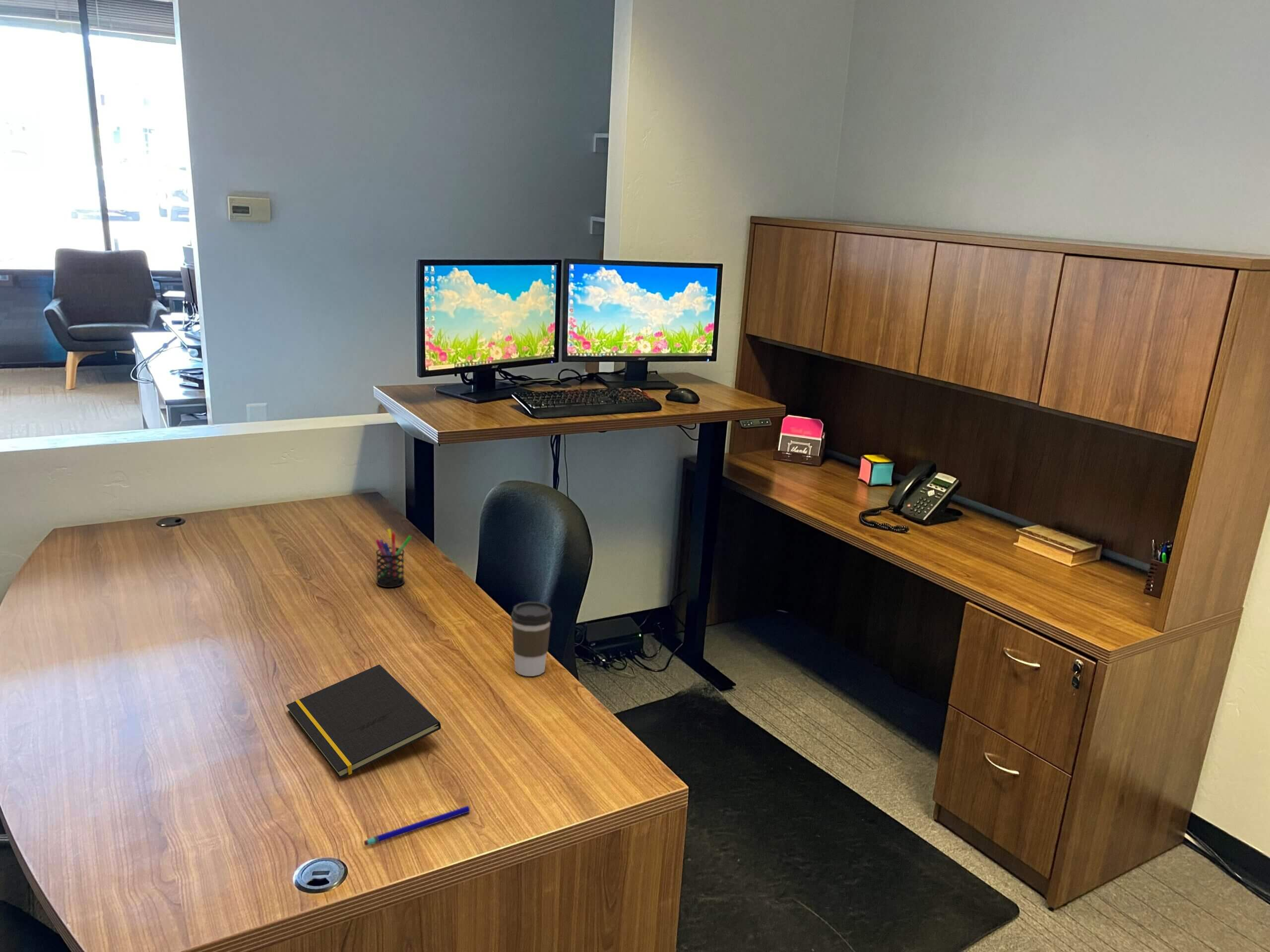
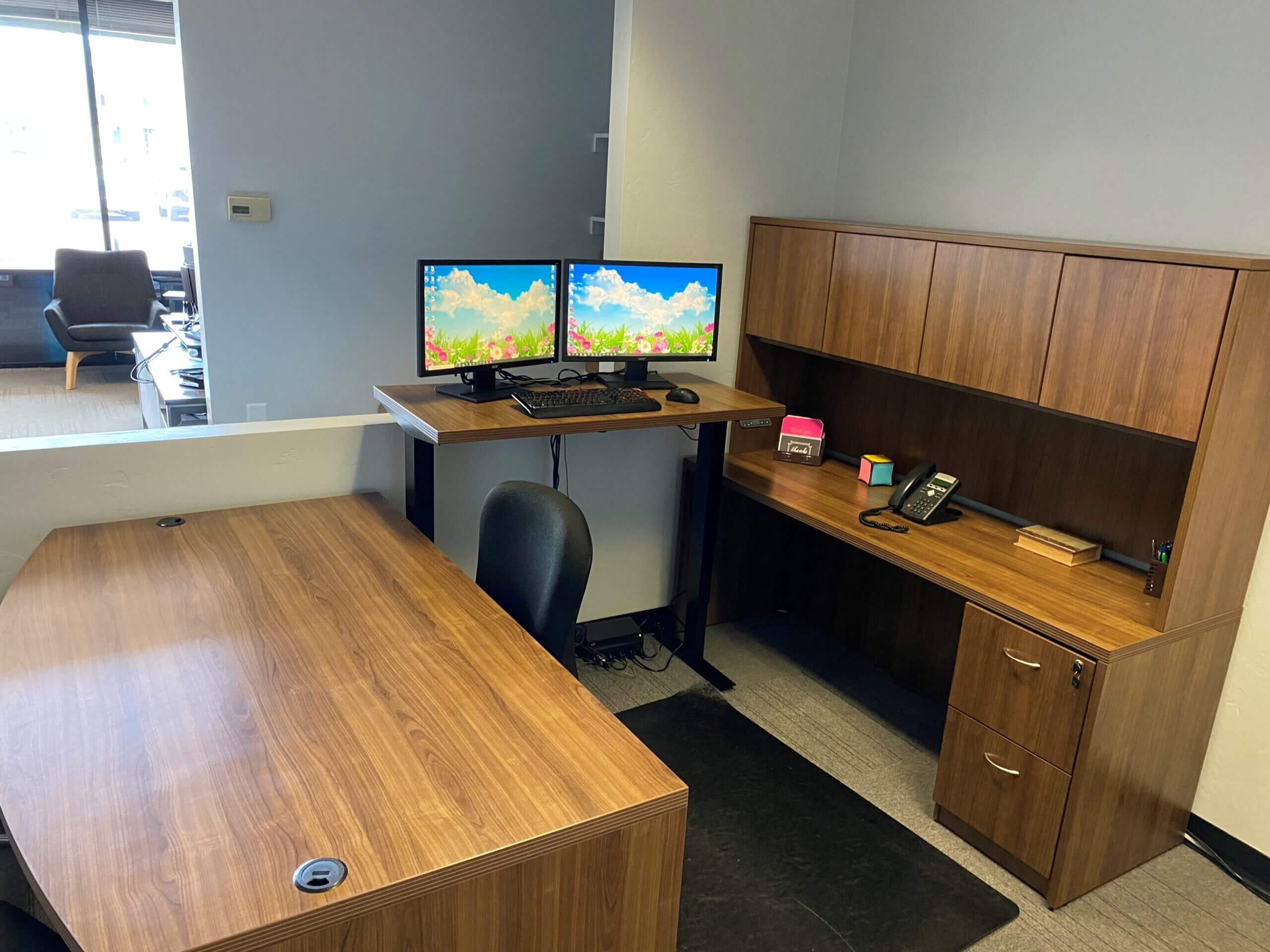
- notepad (361, 716)
- pen holder (394, 556)
- coffee cup (531, 639)
- pen (418, 826)
